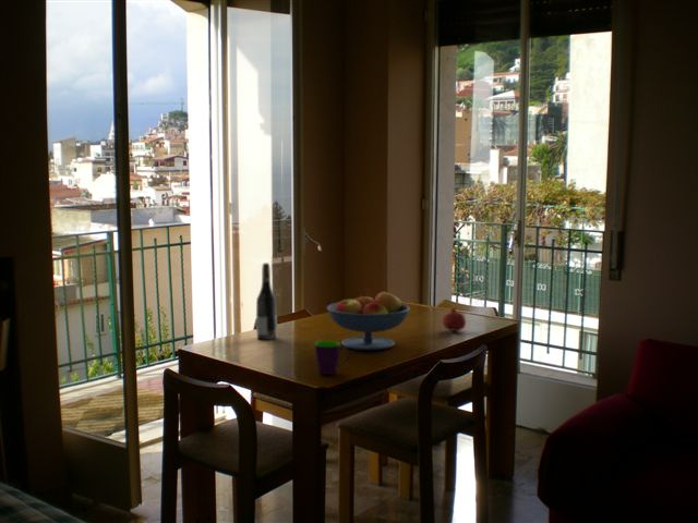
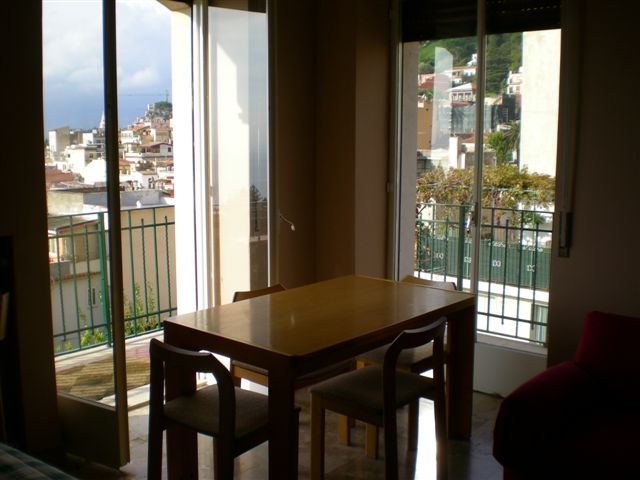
- wine bottle (266, 300)
- fruit bowl (368, 318)
- fruit (454, 319)
- mug (332, 357)
